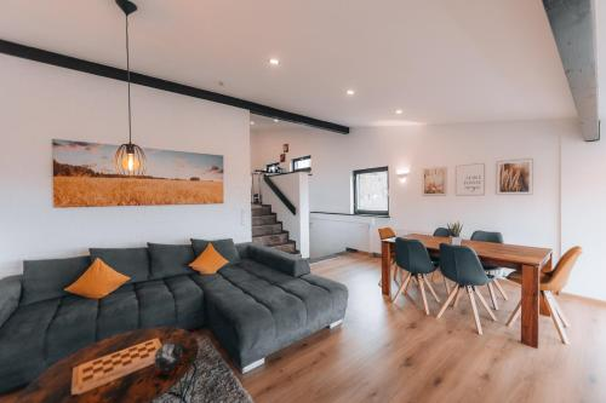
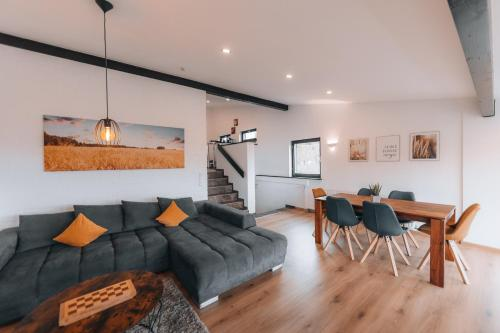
- decorative orb (168, 356)
